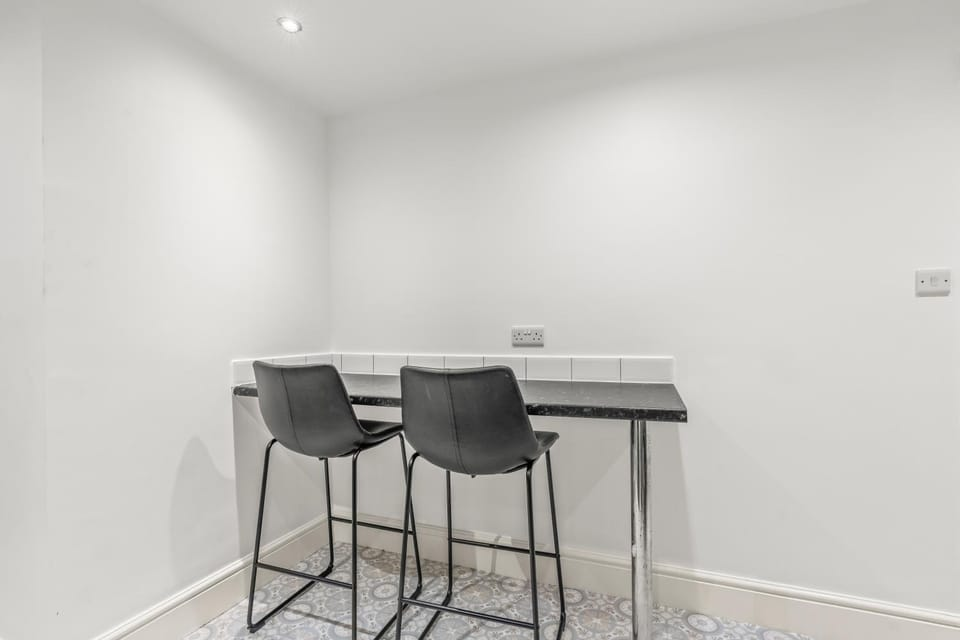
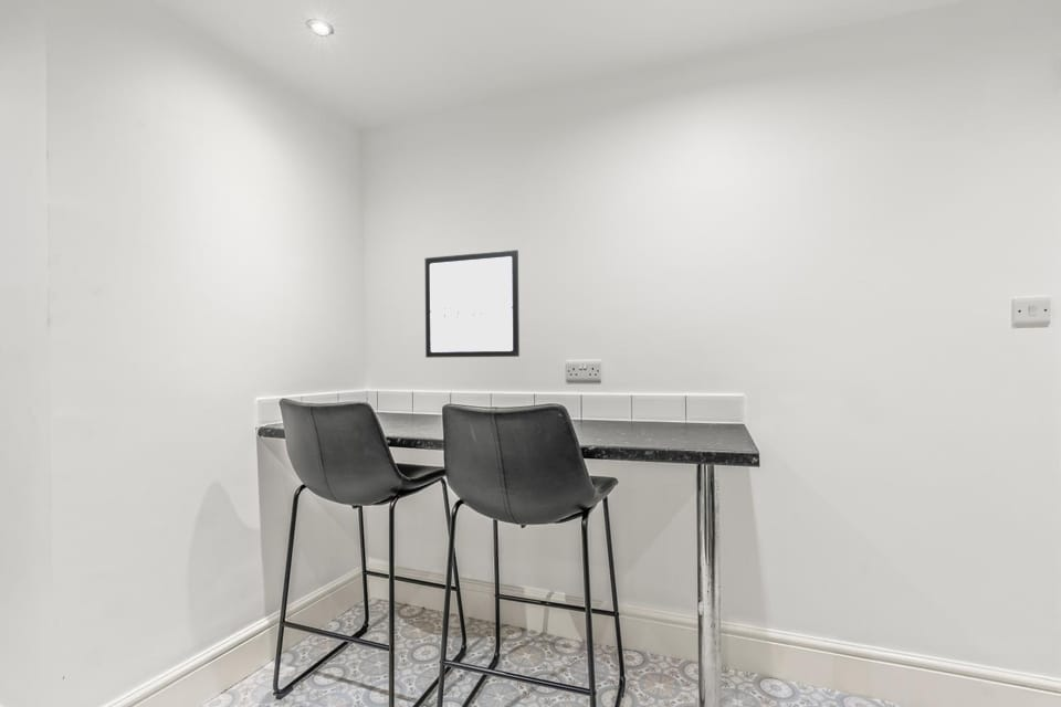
+ wall art (470, 305)
